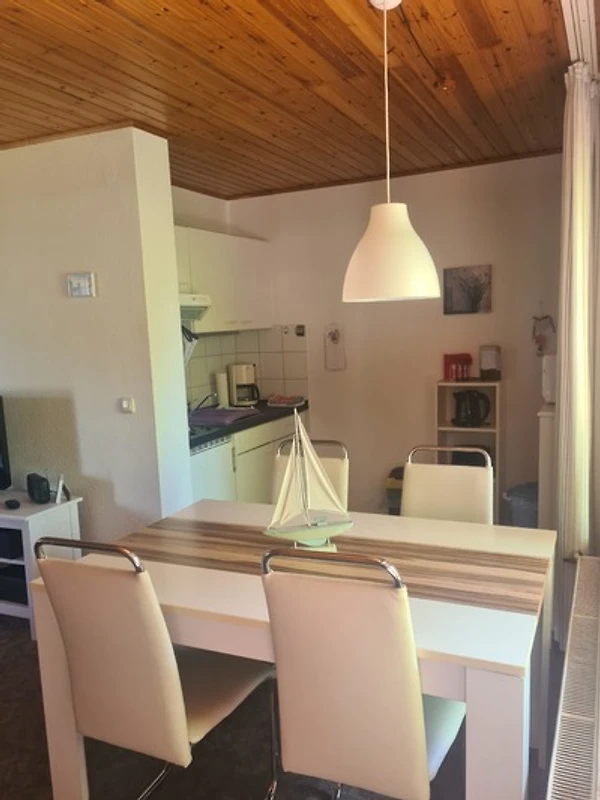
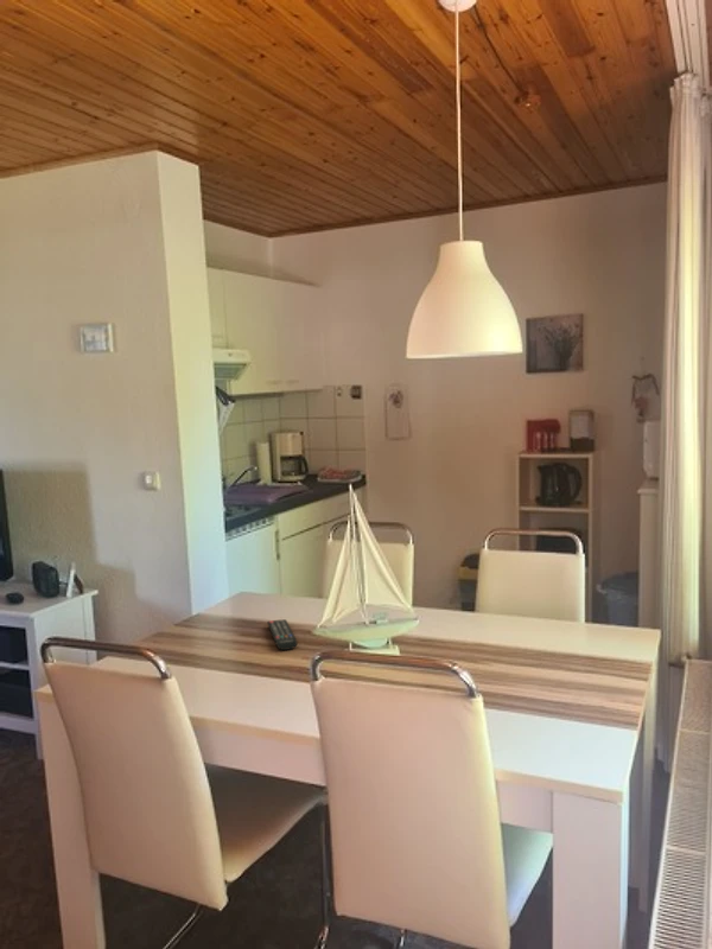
+ remote control (281, 633)
